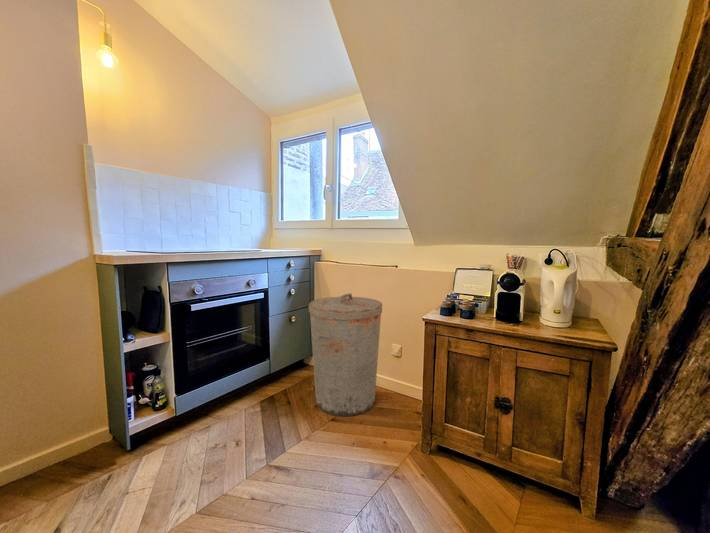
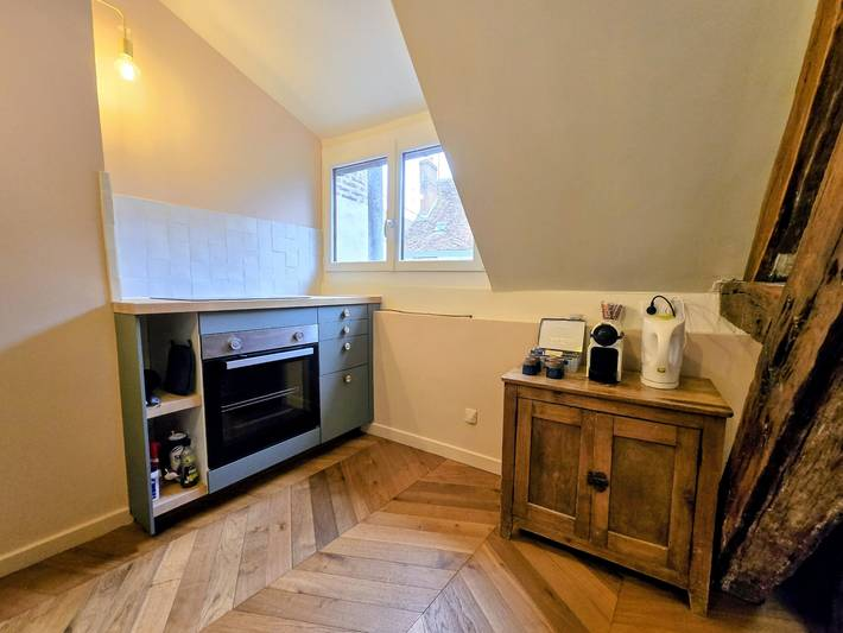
- trash can (345, 347)
